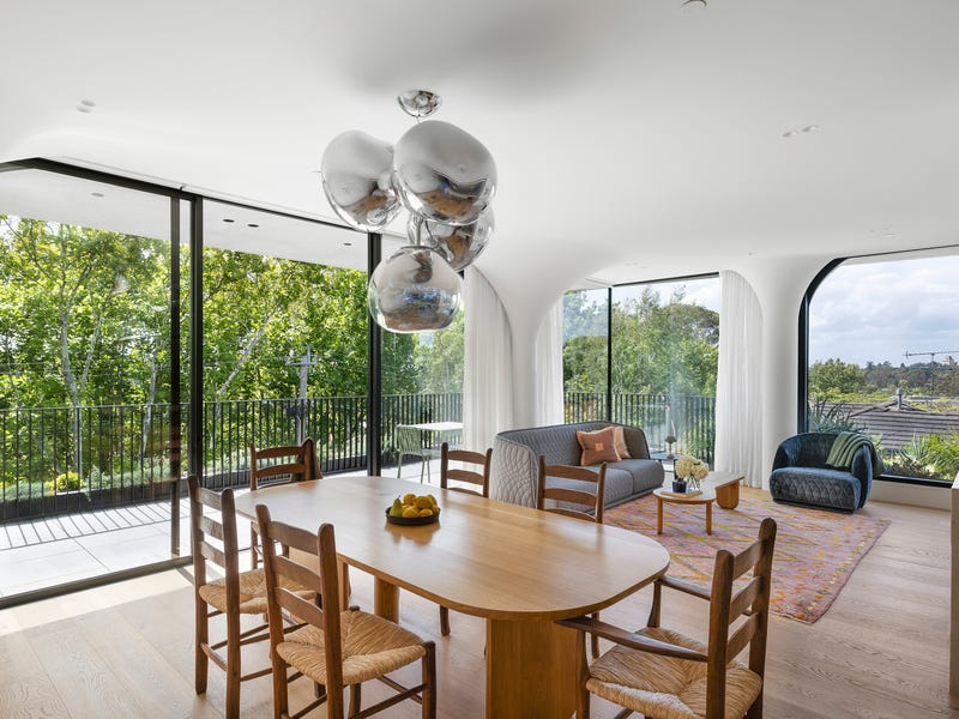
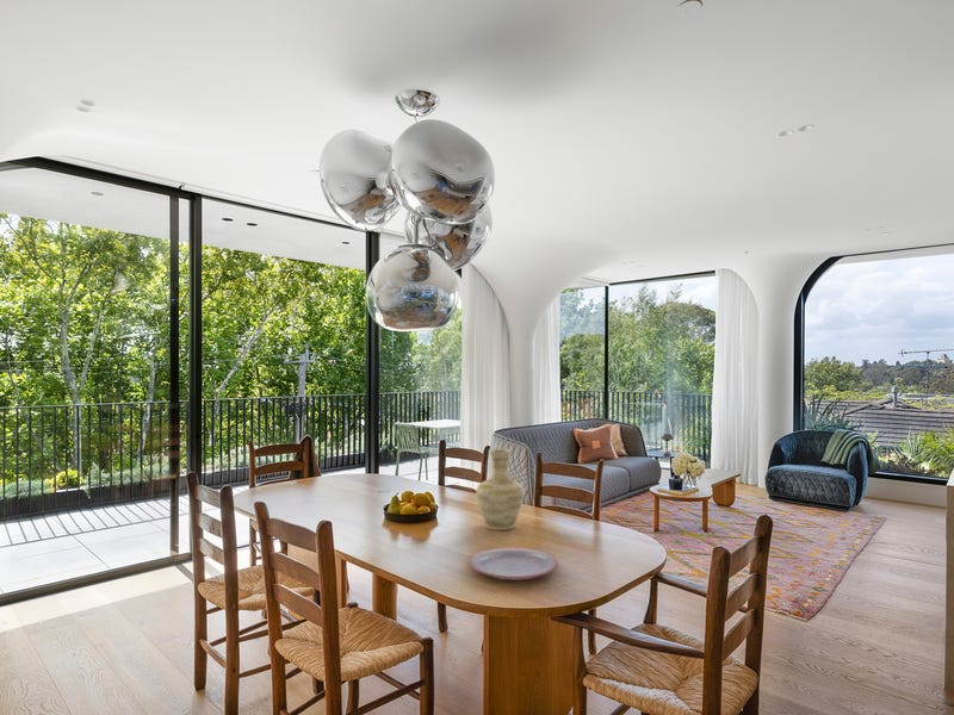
+ vase (500, 487)
+ plate (513, 565)
